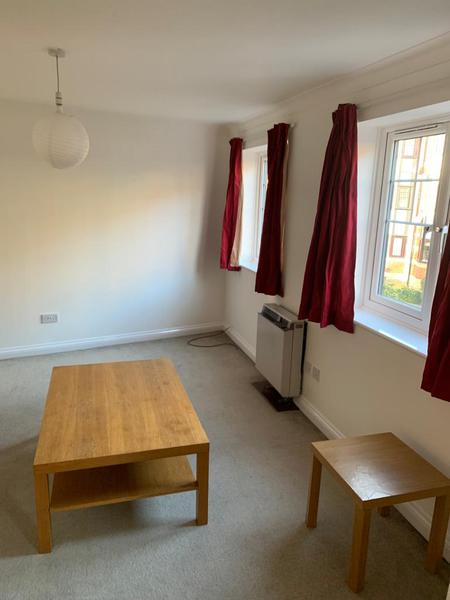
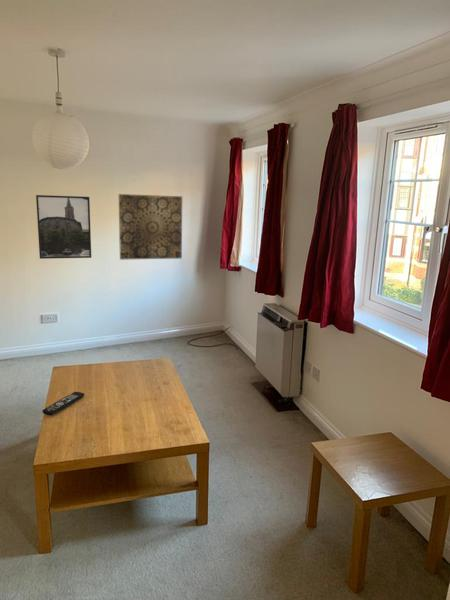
+ remote control (64, 403)
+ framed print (64, 227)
+ wall art (151, 227)
